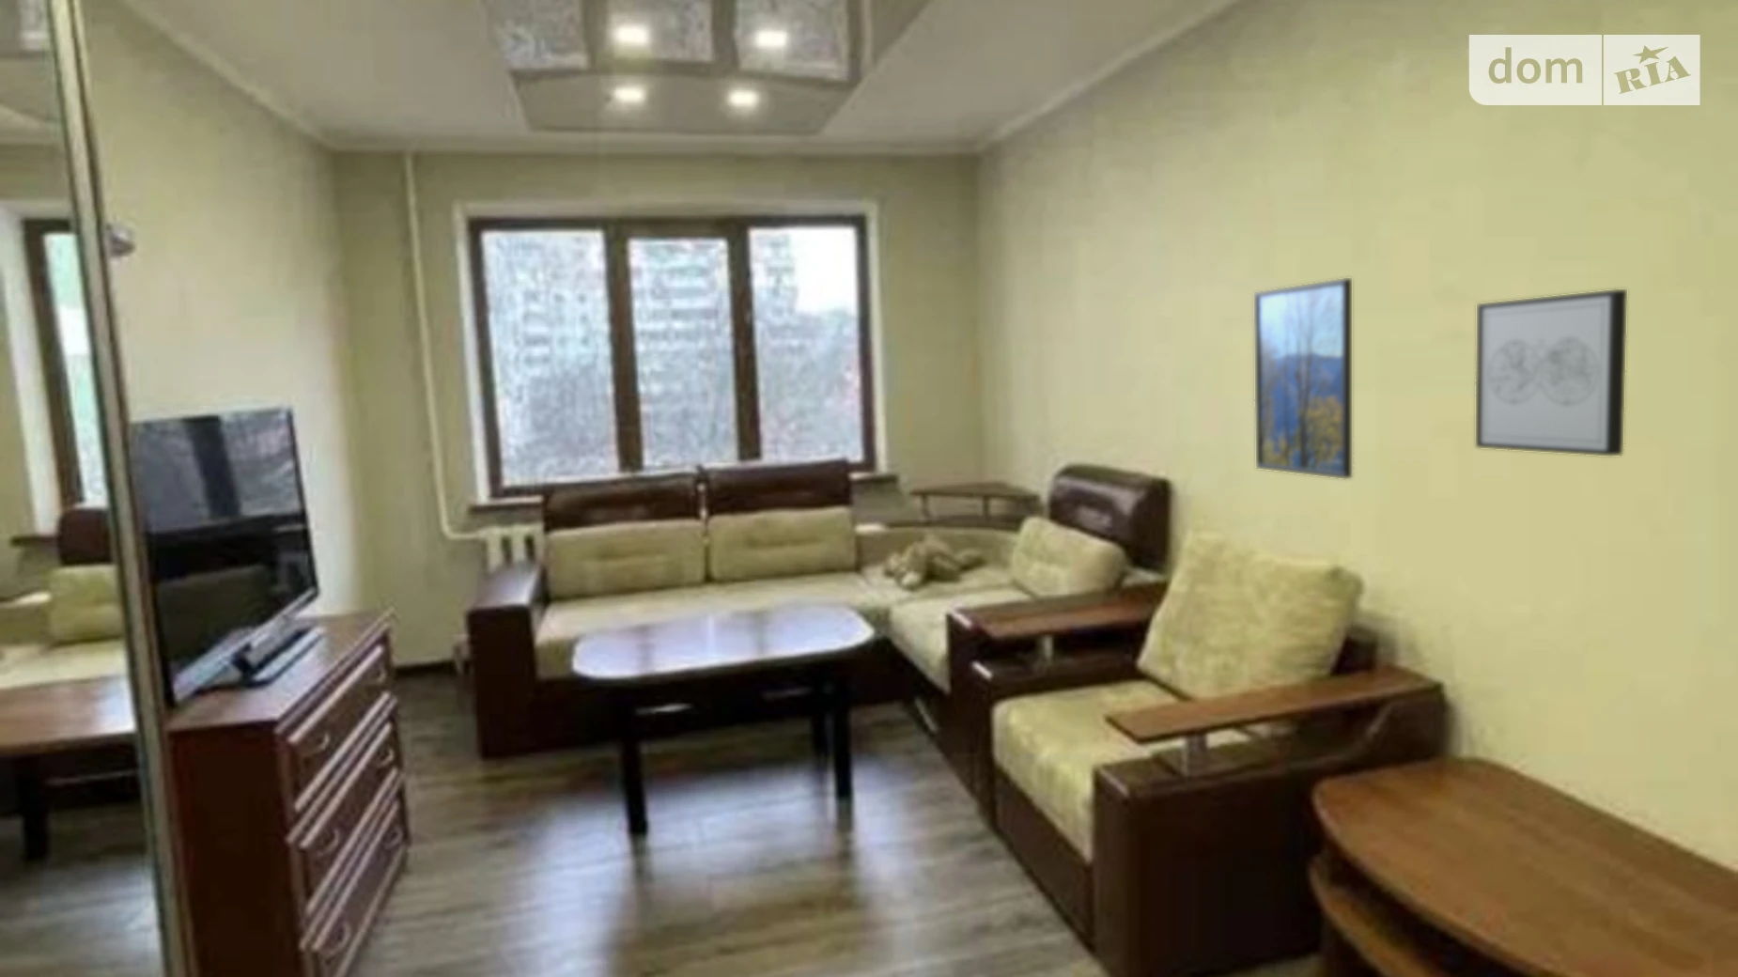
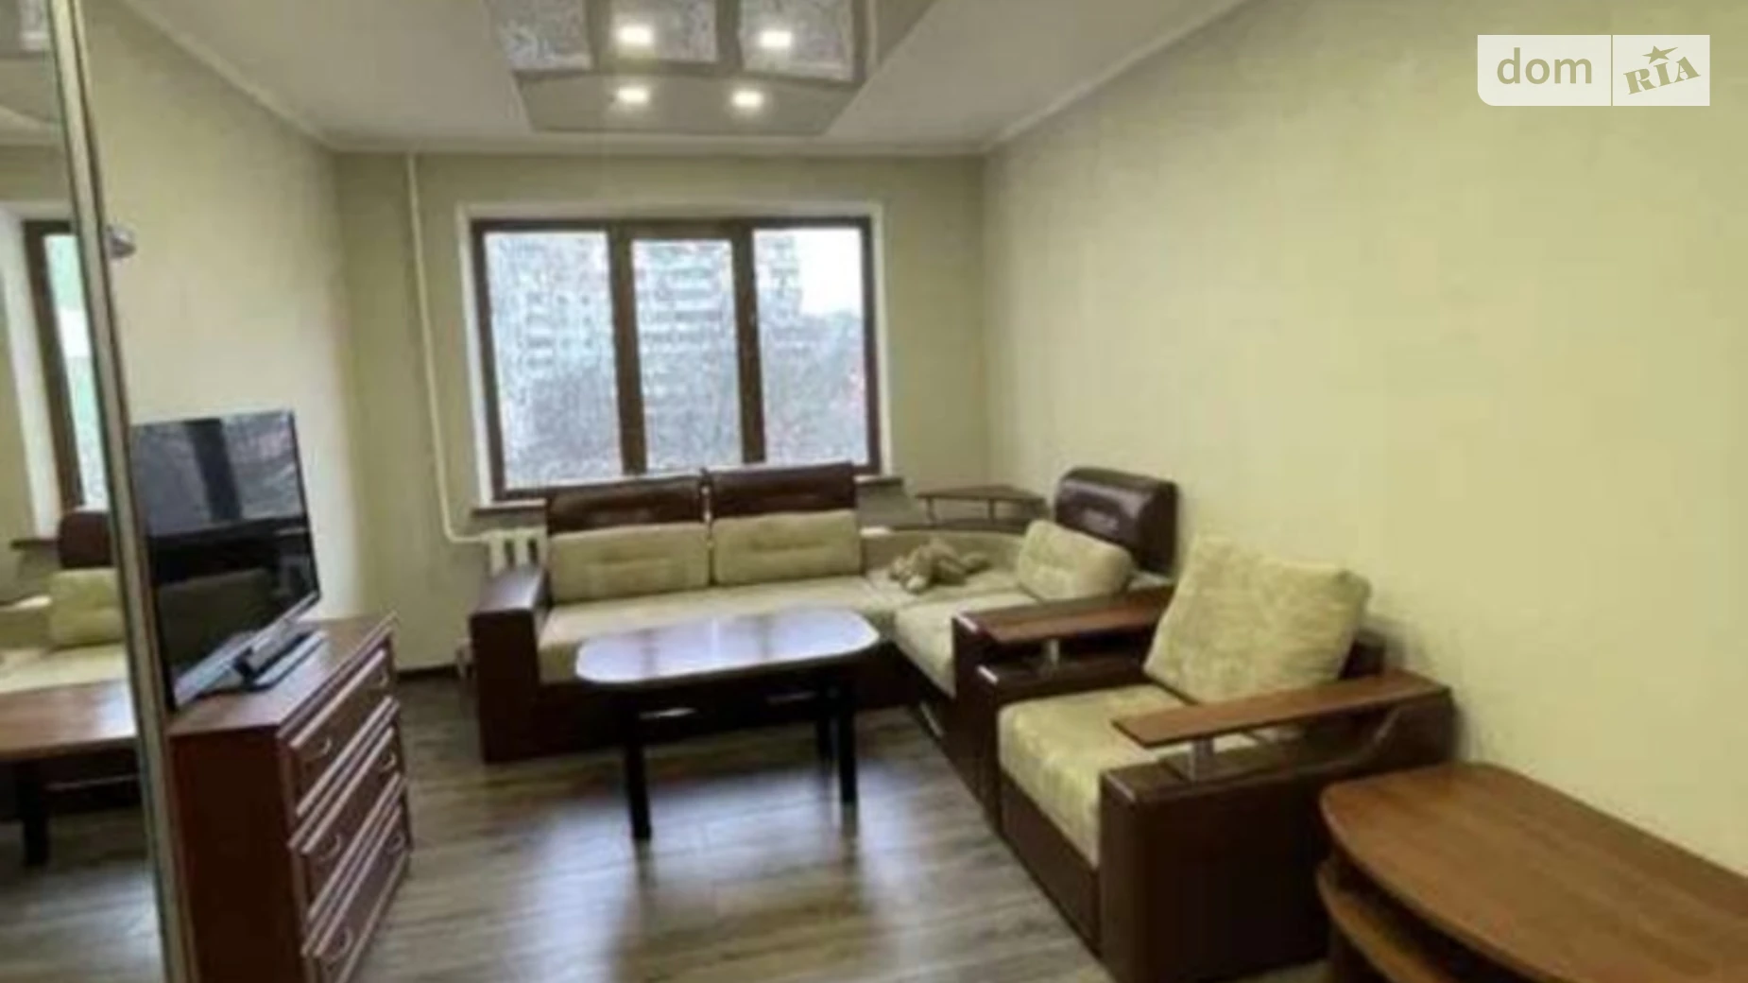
- wall art (1545, 373)
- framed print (1300, 379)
